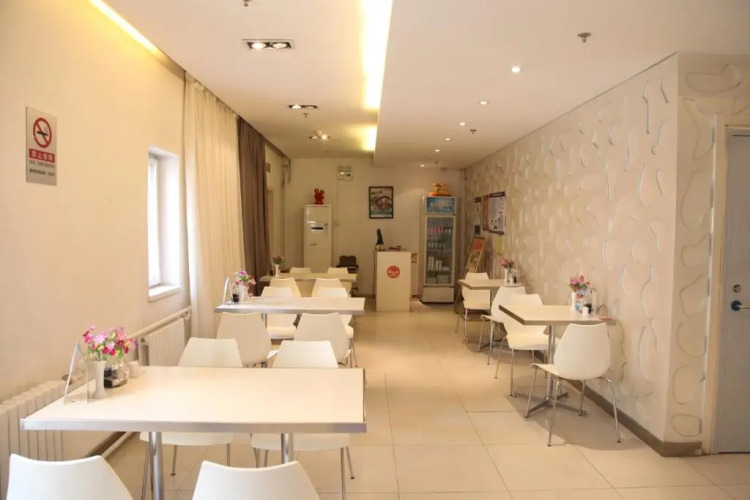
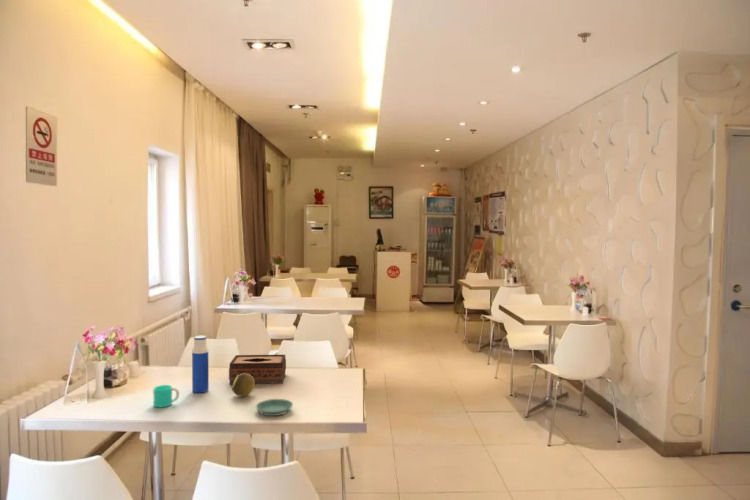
+ fruit (243, 384)
+ cup (166, 395)
+ tissue box (258, 369)
+ water bottle (200, 363)
+ saucer (274, 408)
